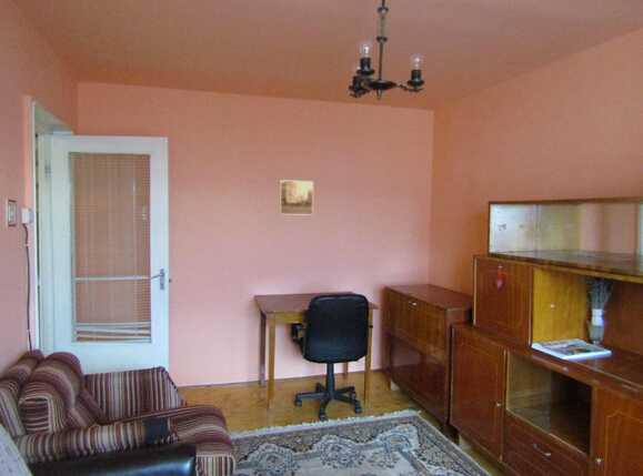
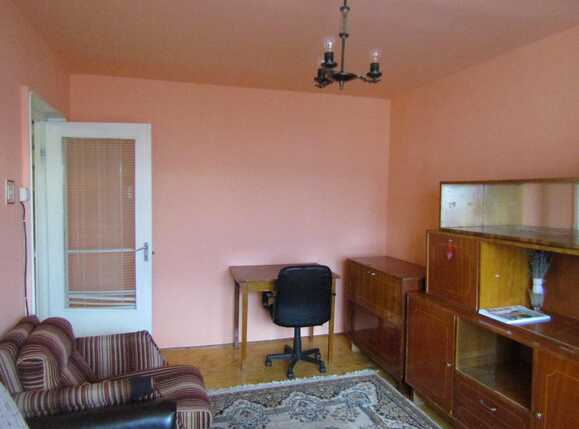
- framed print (295, 198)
